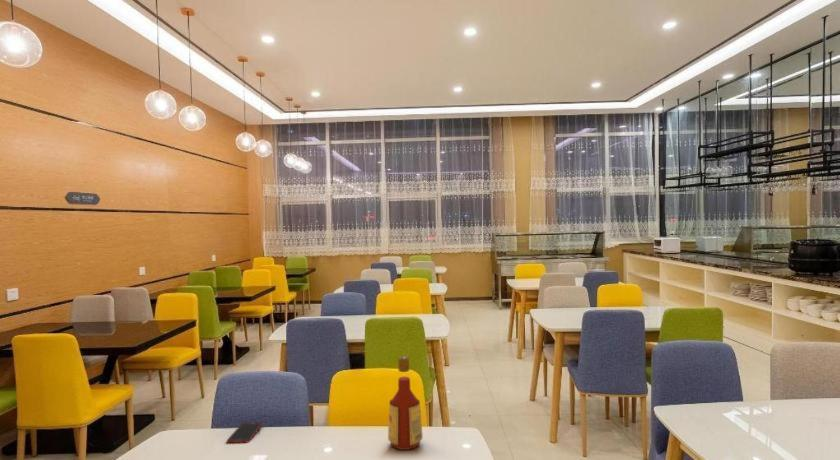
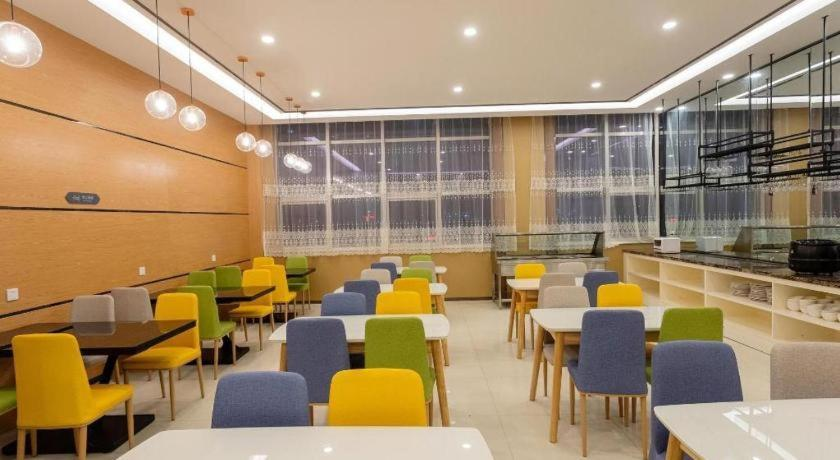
- bottle (404, 400)
- cell phone (245, 432)
